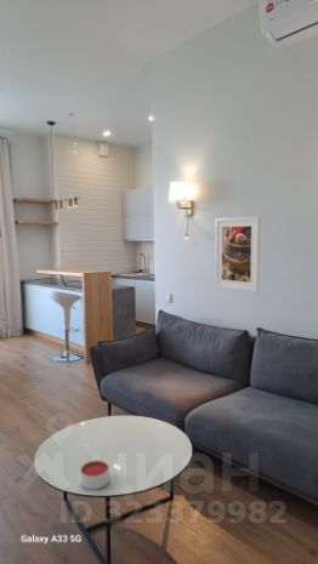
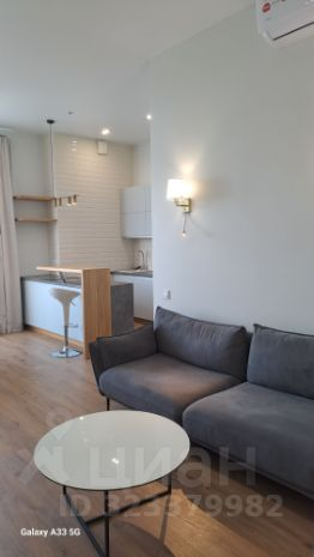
- candle (95, 473)
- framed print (235, 253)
